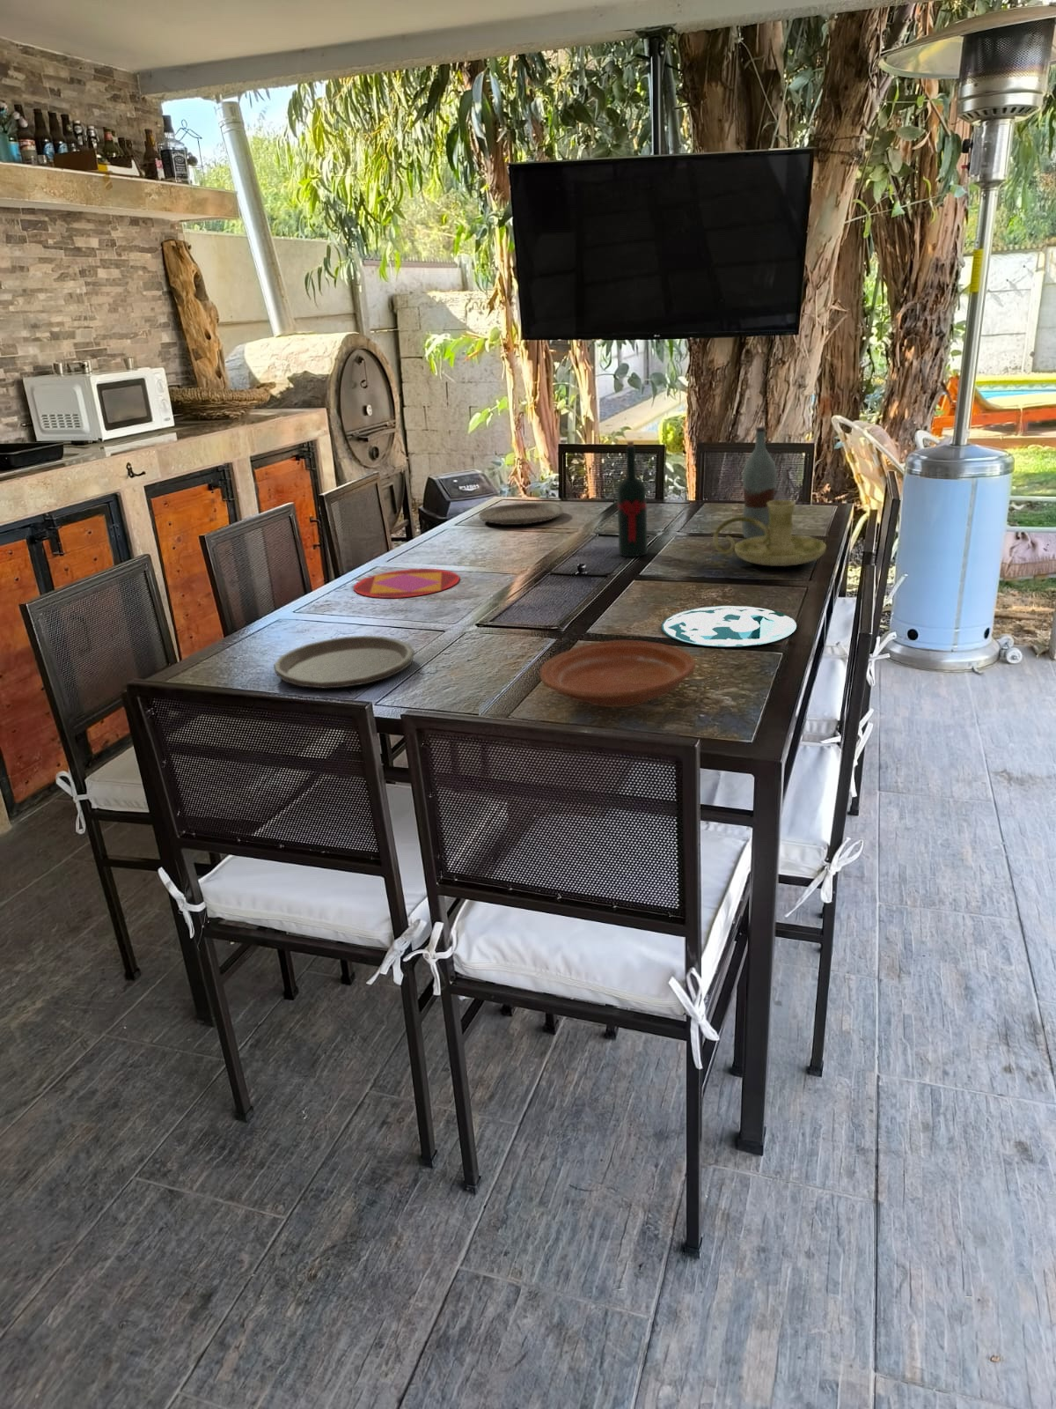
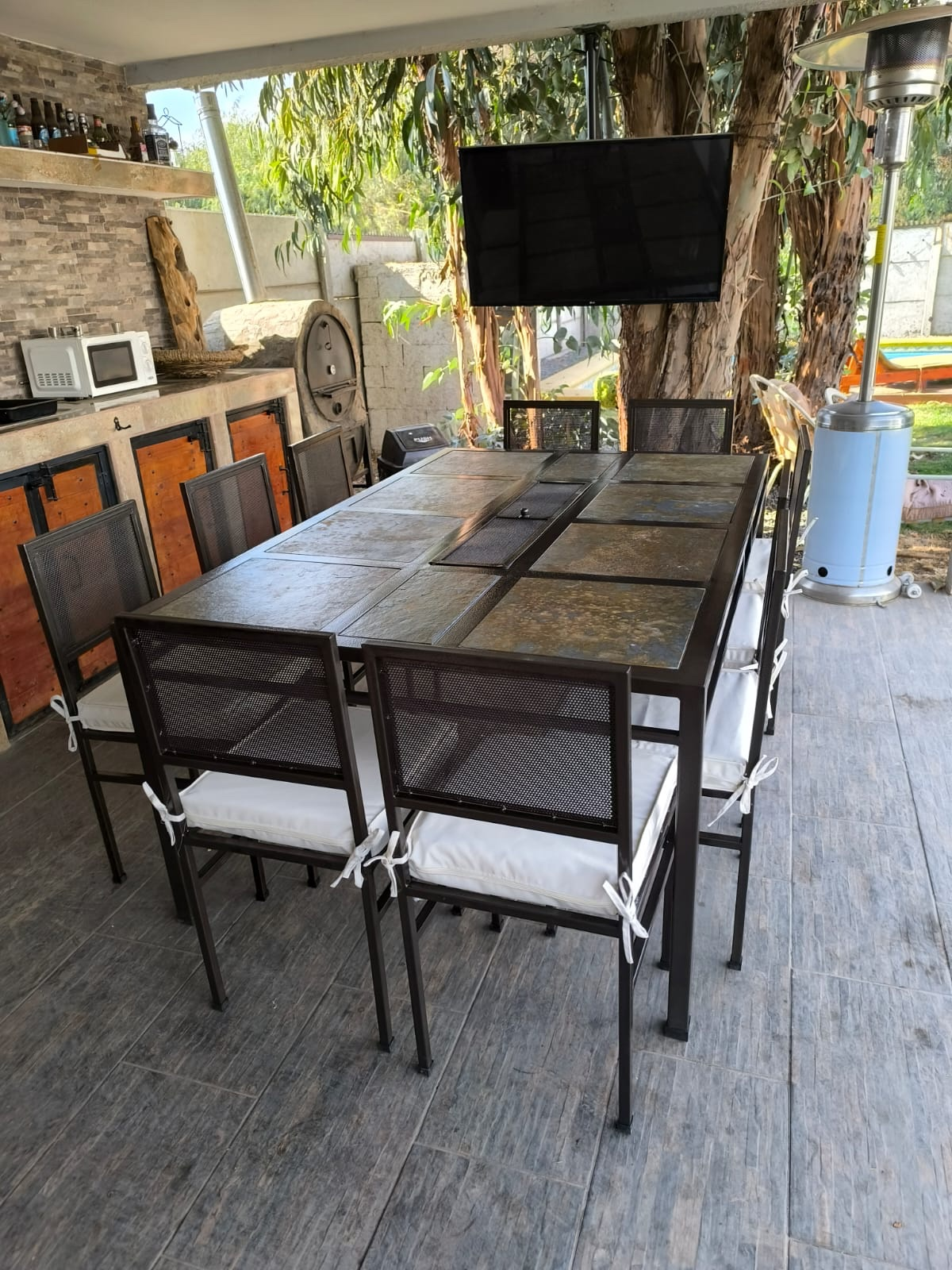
- plate (616, 678)
- candle holder (769, 531)
- plate (728, 619)
- wine bottle (631, 499)
- plate (521, 514)
- plate (345, 662)
- plate (407, 582)
- bottle (759, 483)
